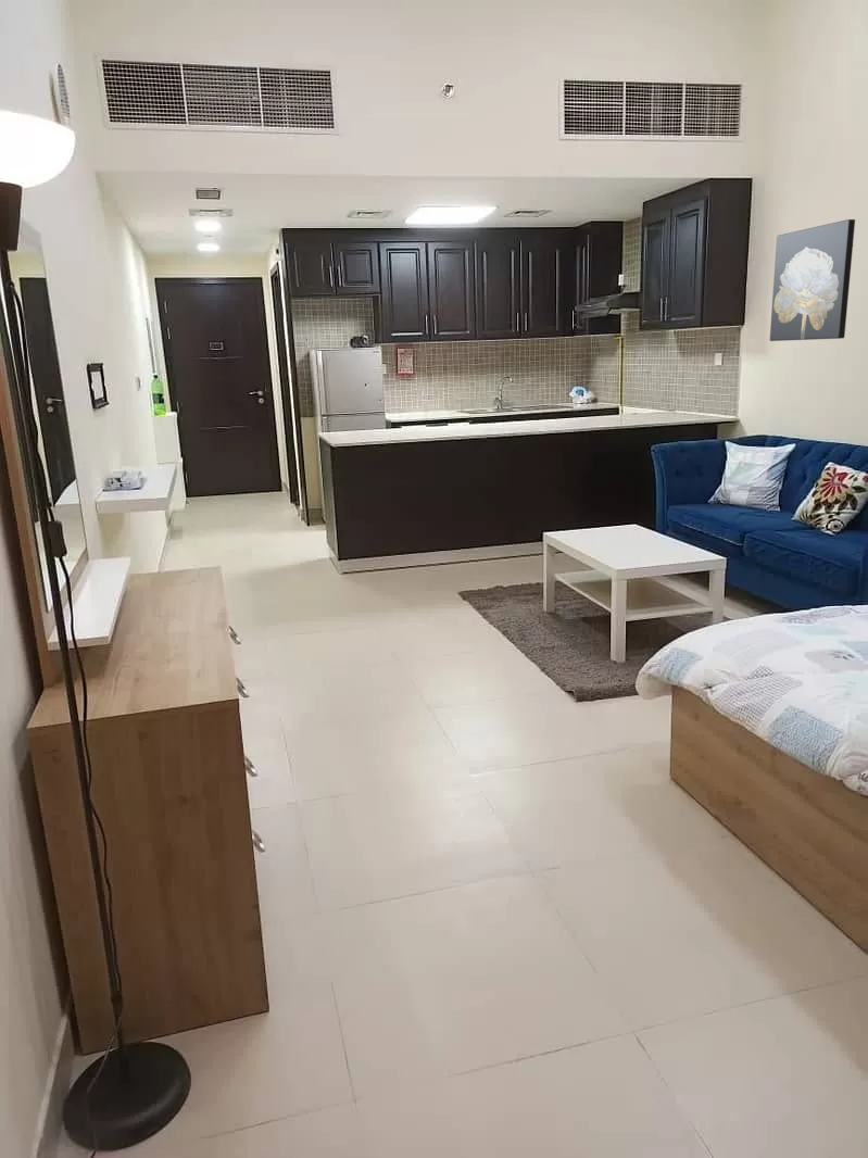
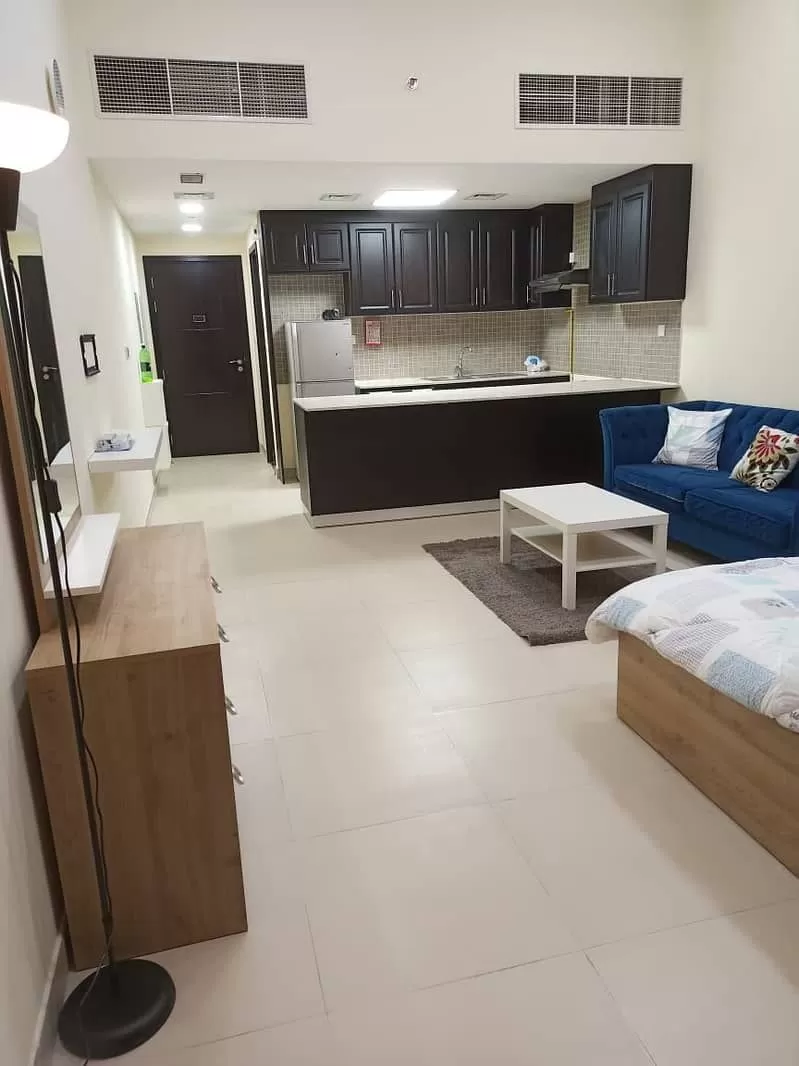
- wall art (809, 285)
